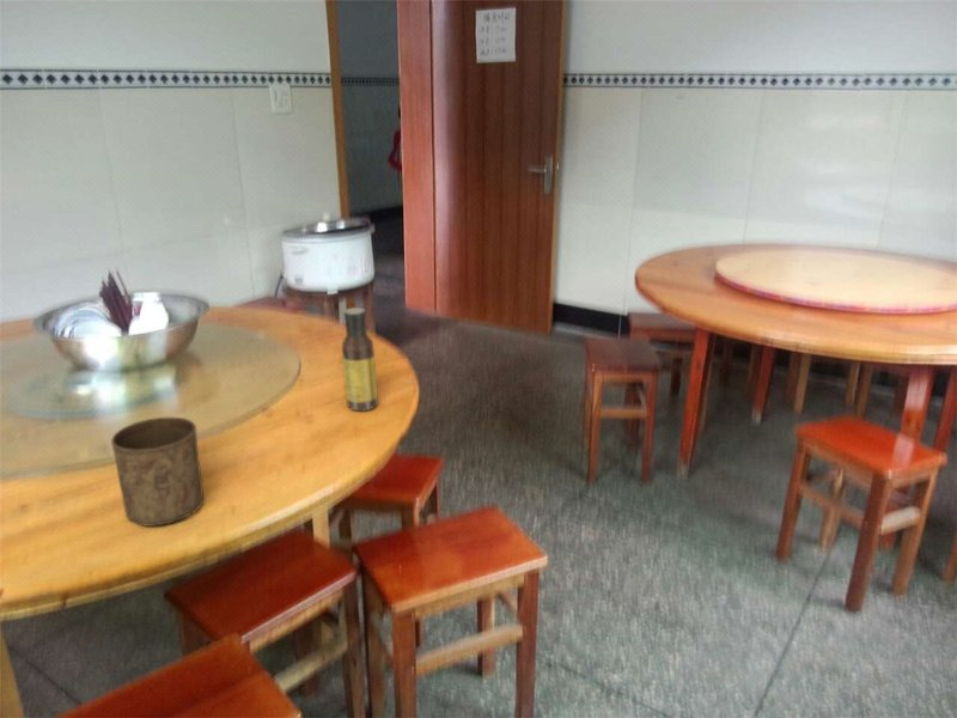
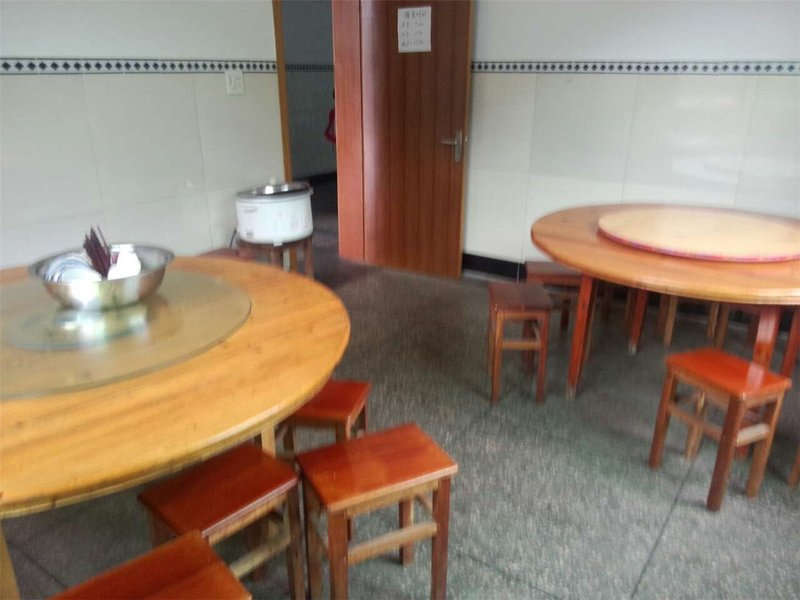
- sauce bottle (359, 358)
- cup (160, 470)
